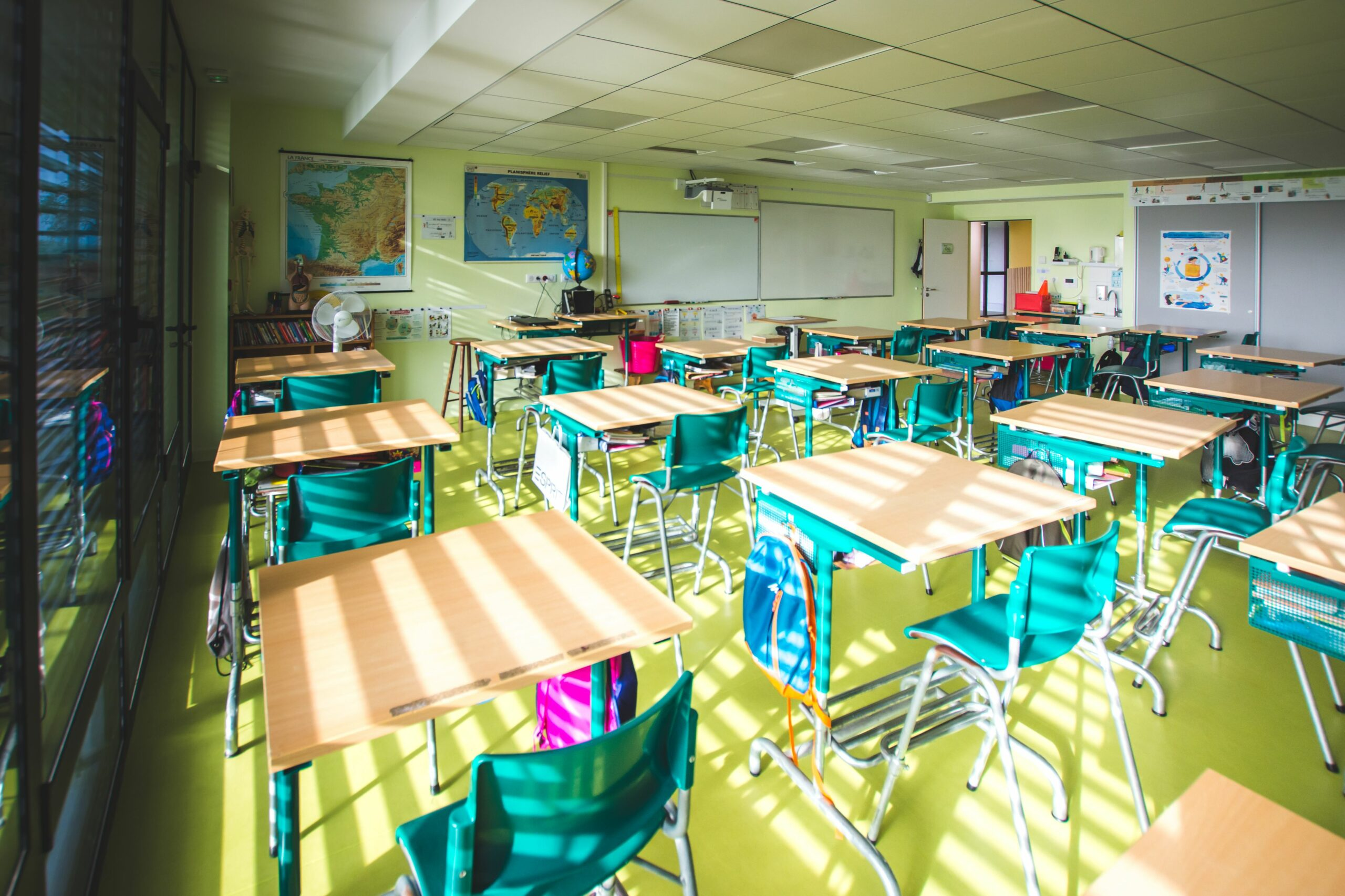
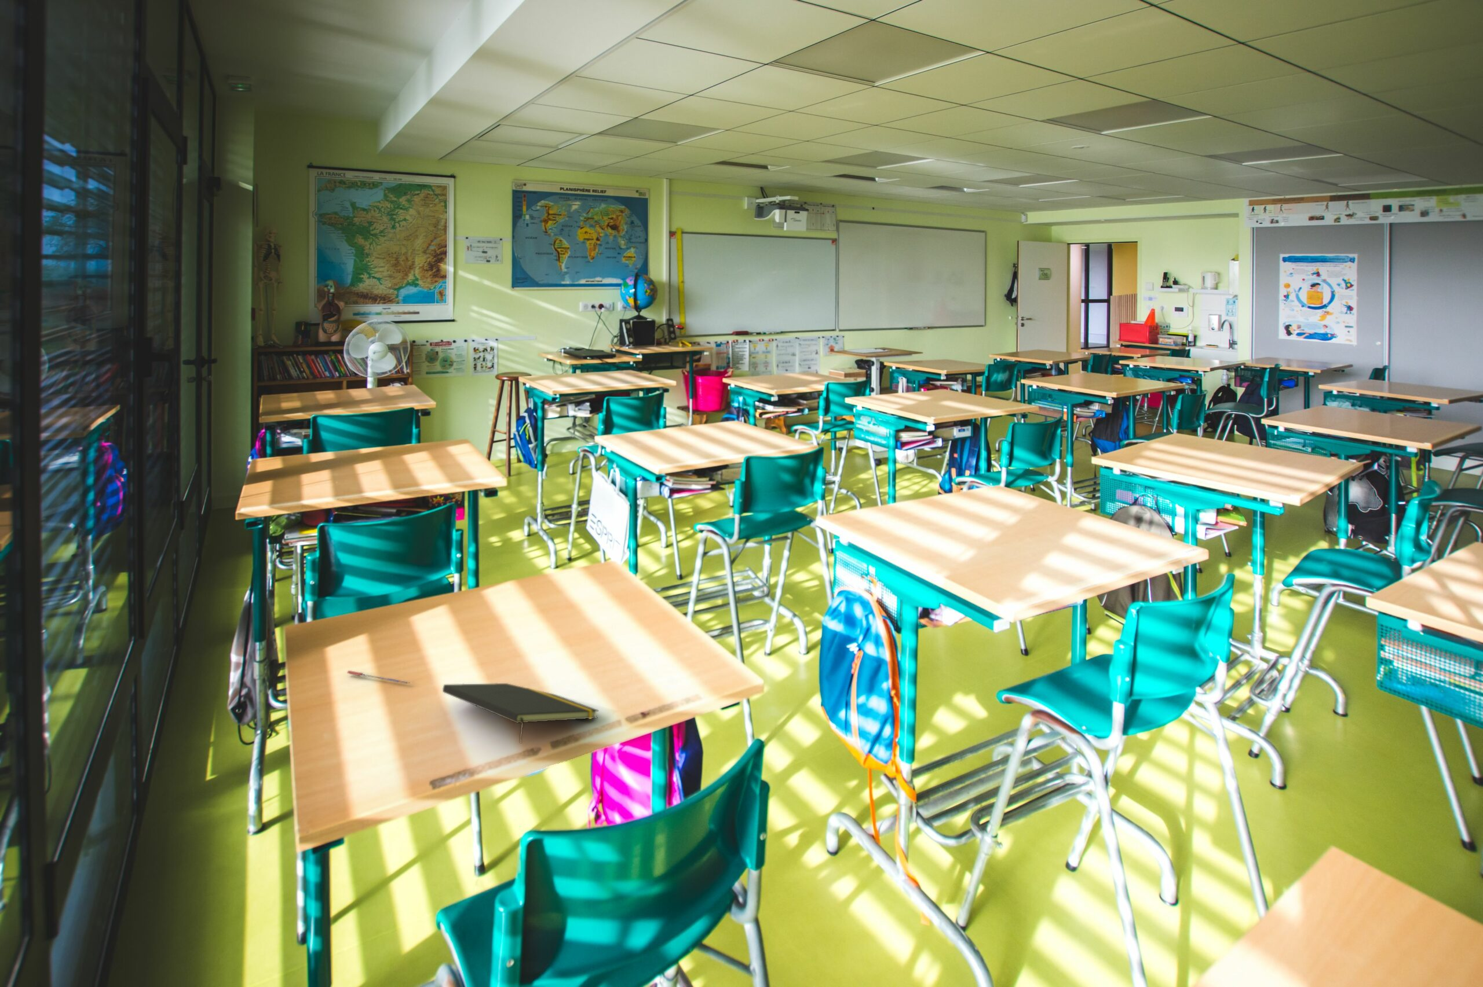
+ notepad (519, 701)
+ pen (378, 676)
